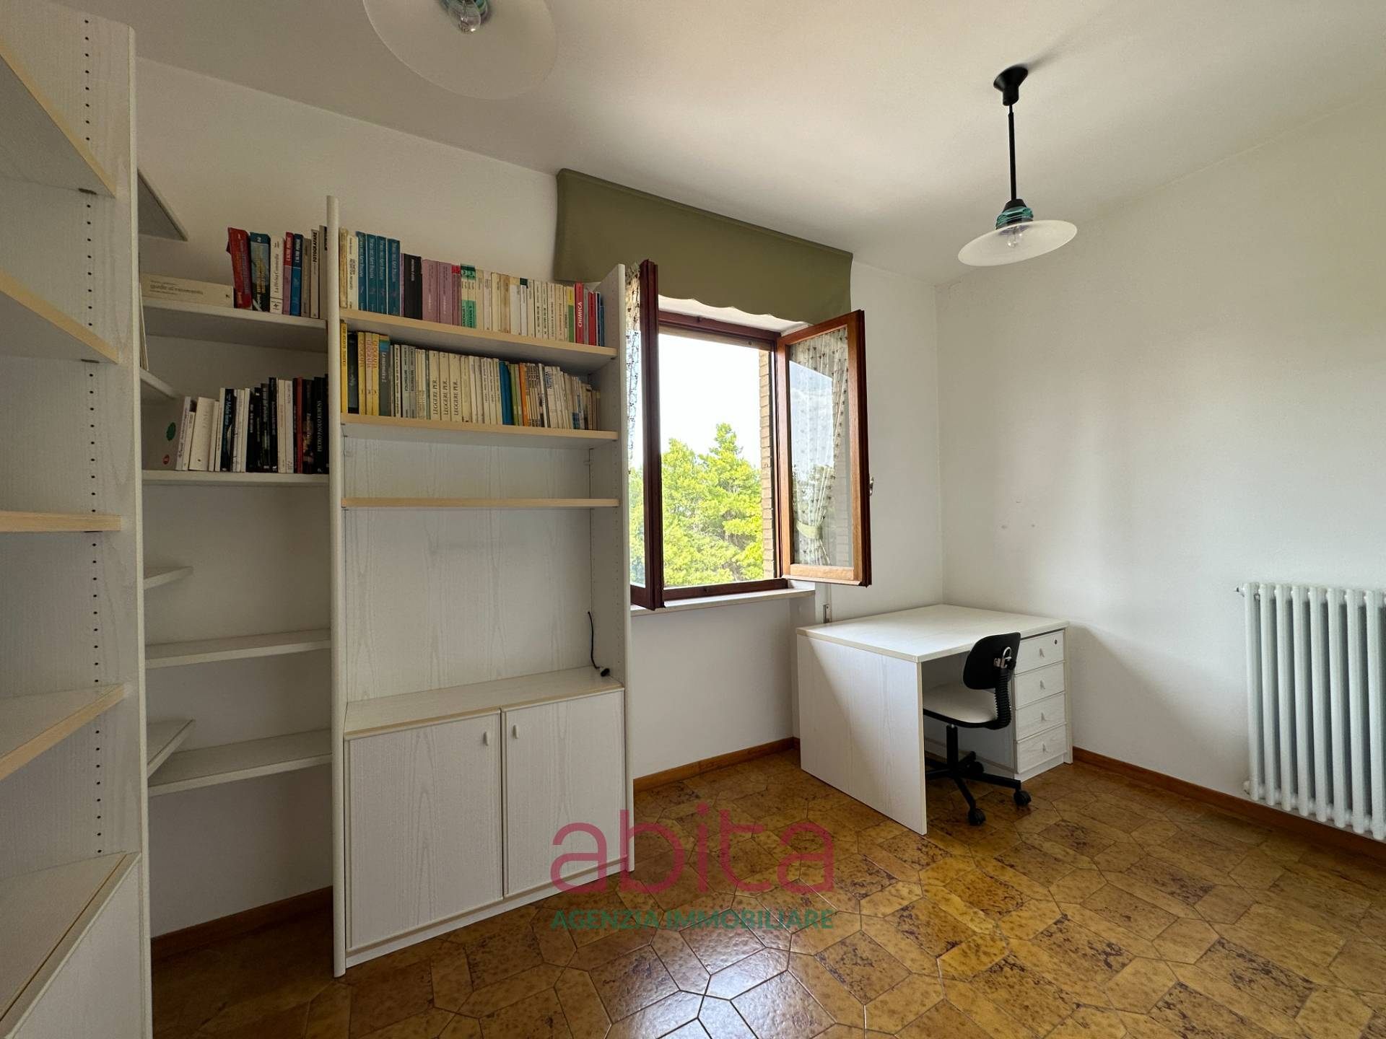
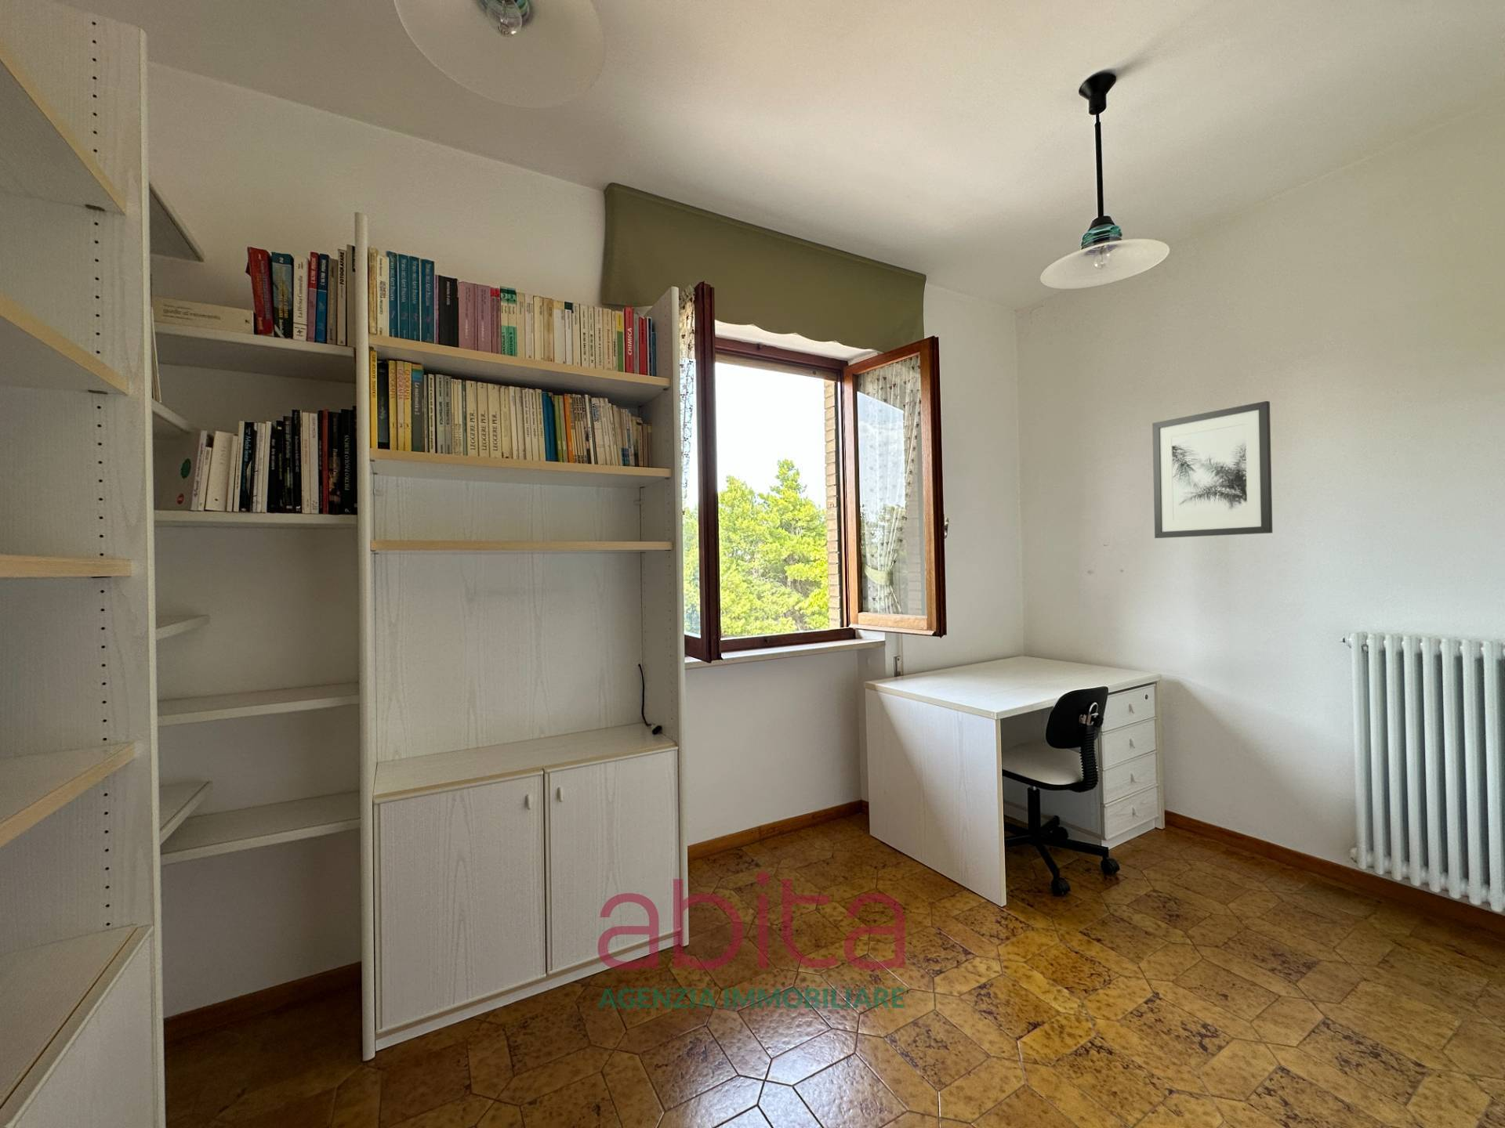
+ wall art (1208, 474)
